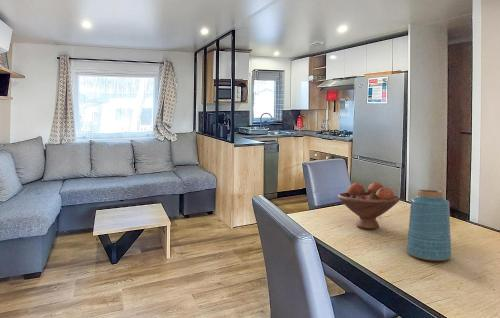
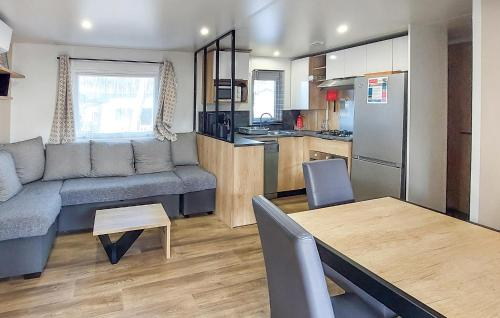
- fruit bowl (367, 205)
- vase (429, 223)
